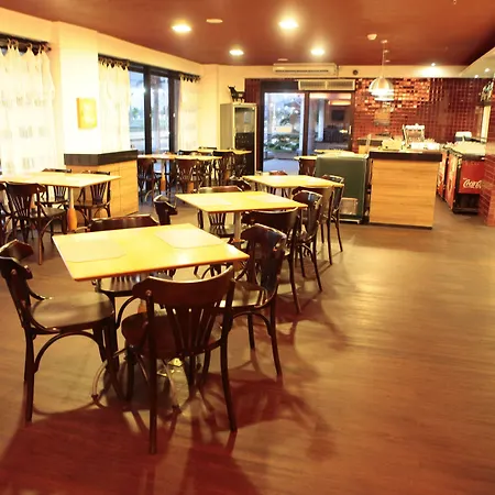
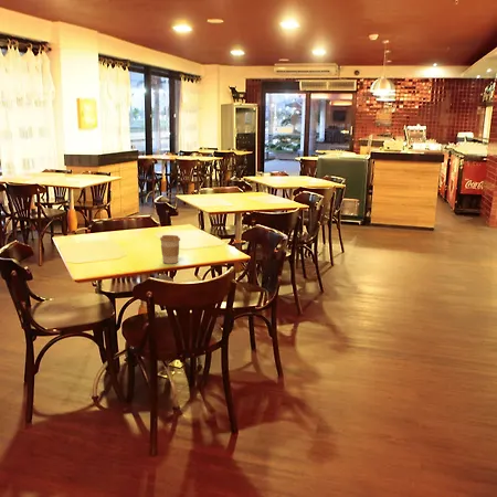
+ coffee cup (170, 247)
